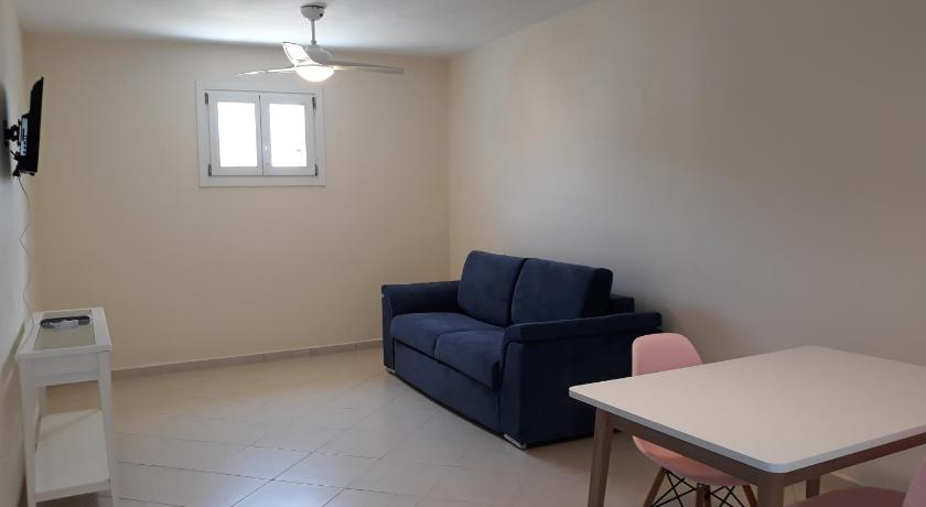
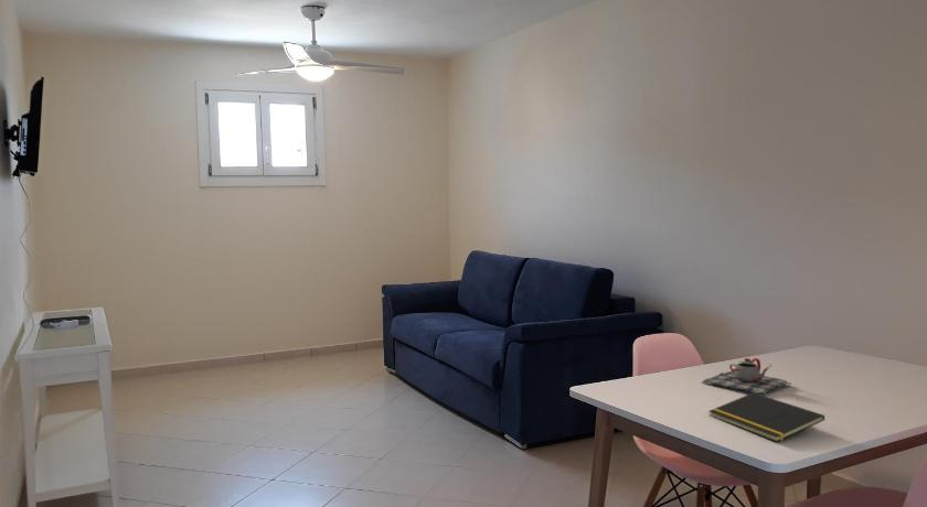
+ teapot (746, 370)
+ notepad (764, 414)
